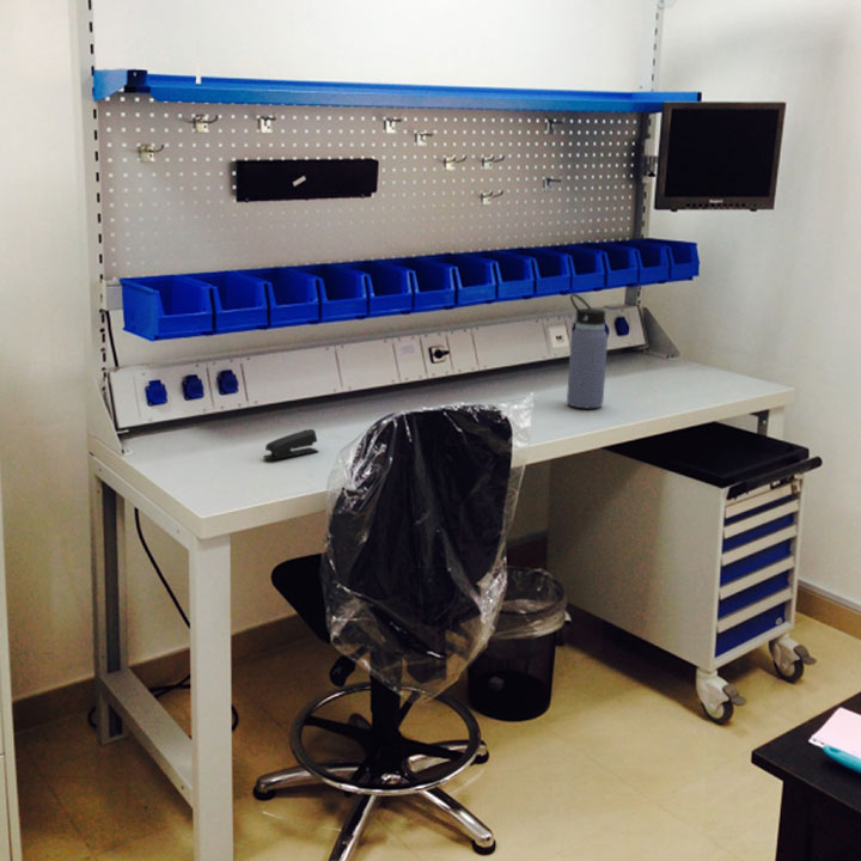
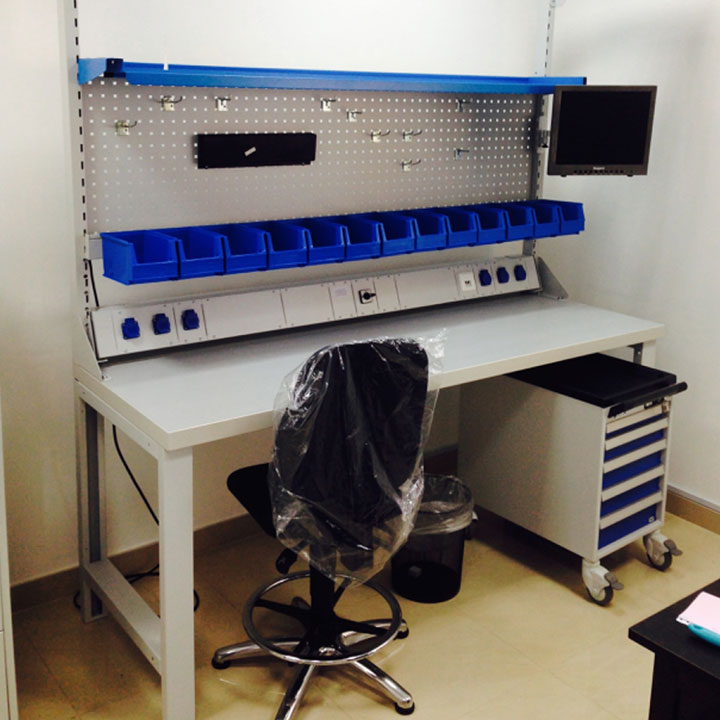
- water bottle (586, 350)
- stapler (291, 444)
